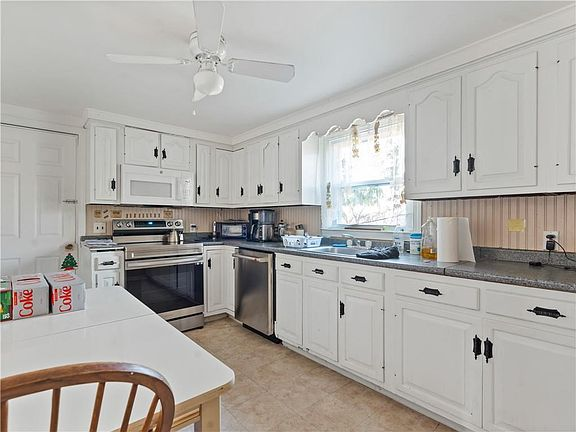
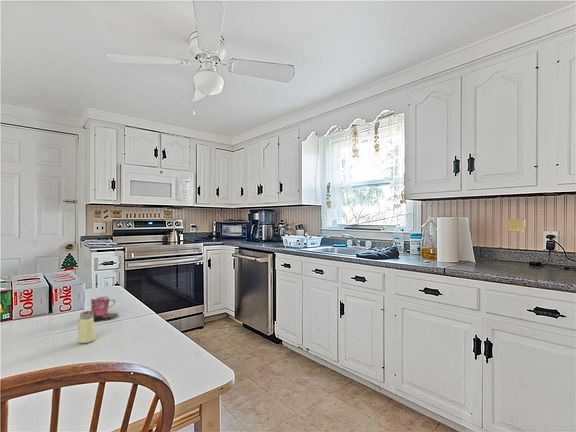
+ mug (102, 306)
+ saltshaker (86, 326)
